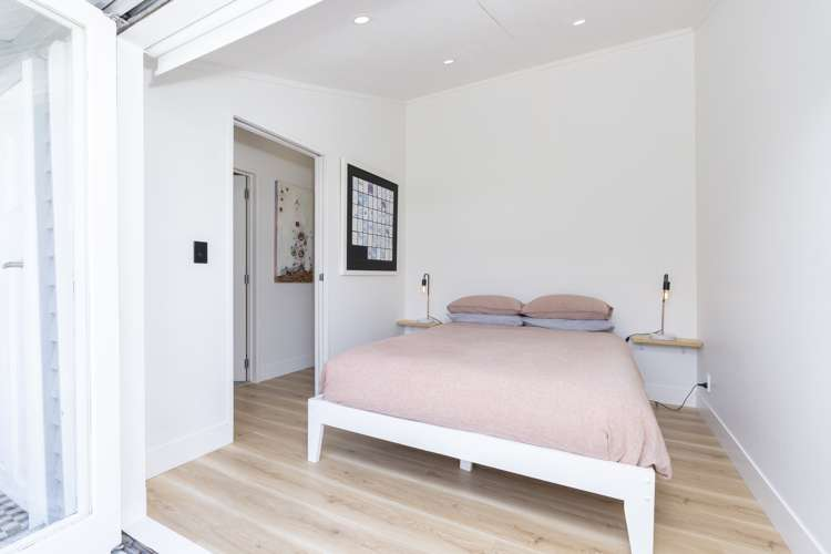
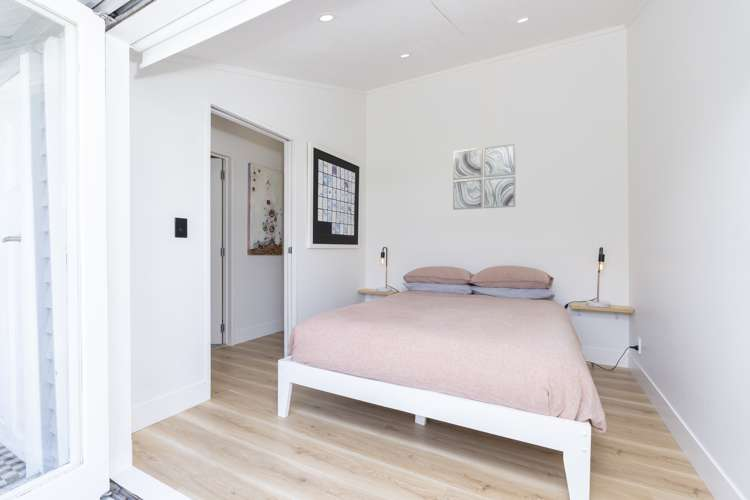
+ wall art (482, 177)
